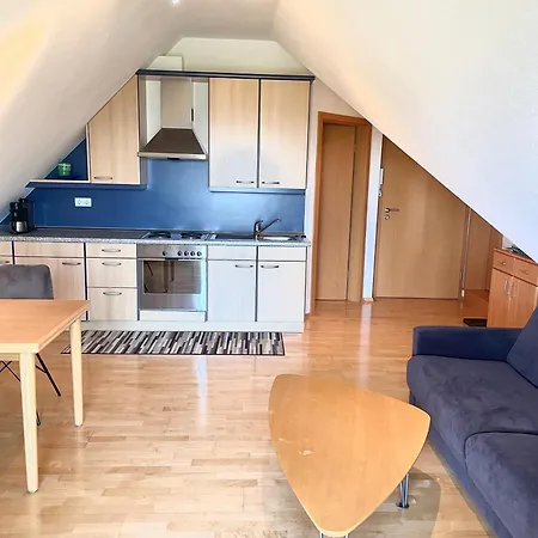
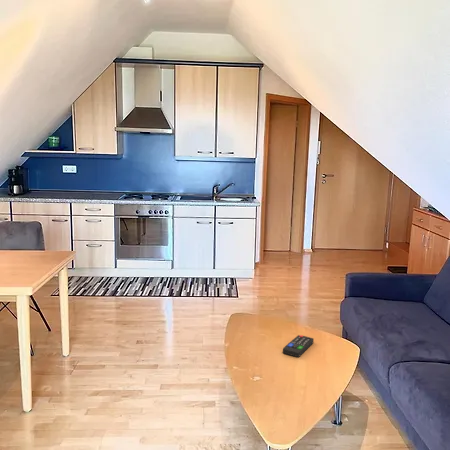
+ remote control (298, 345)
